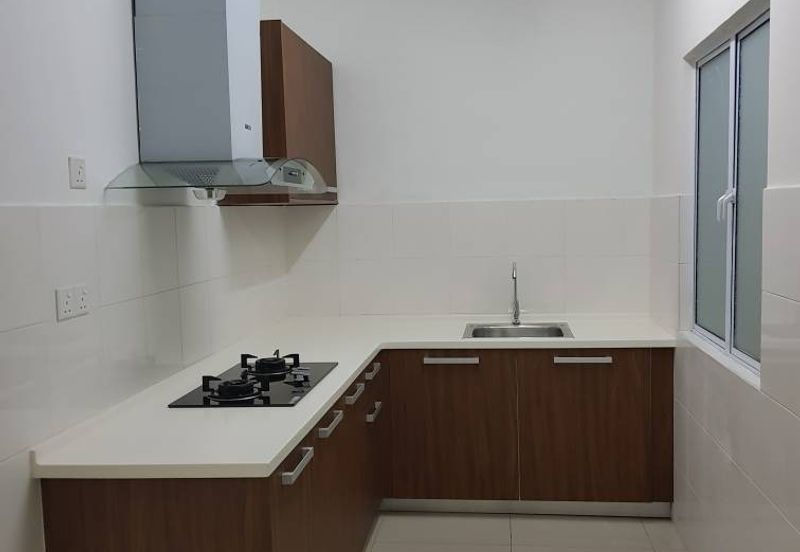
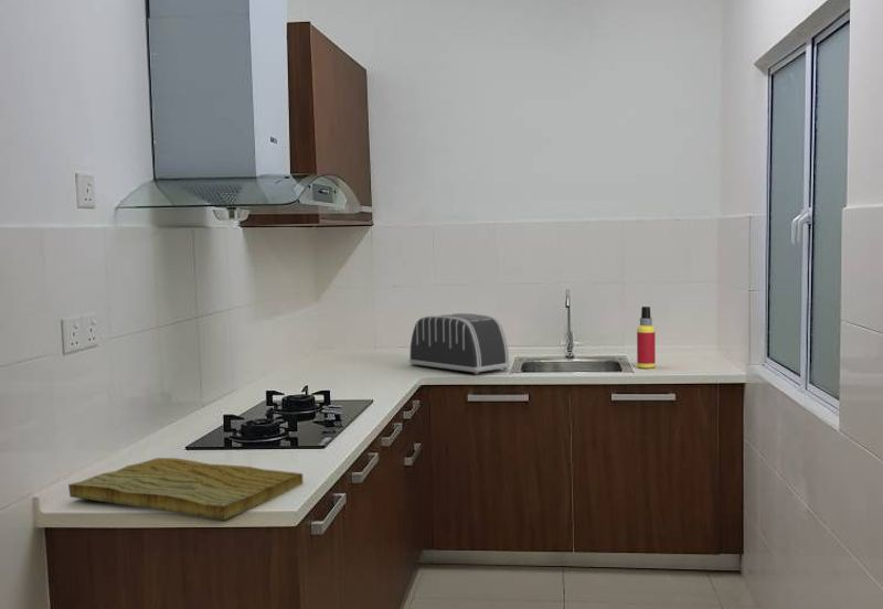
+ toaster (456, 341)
+ cutting board (188, 482)
+ spray bottle (646, 336)
